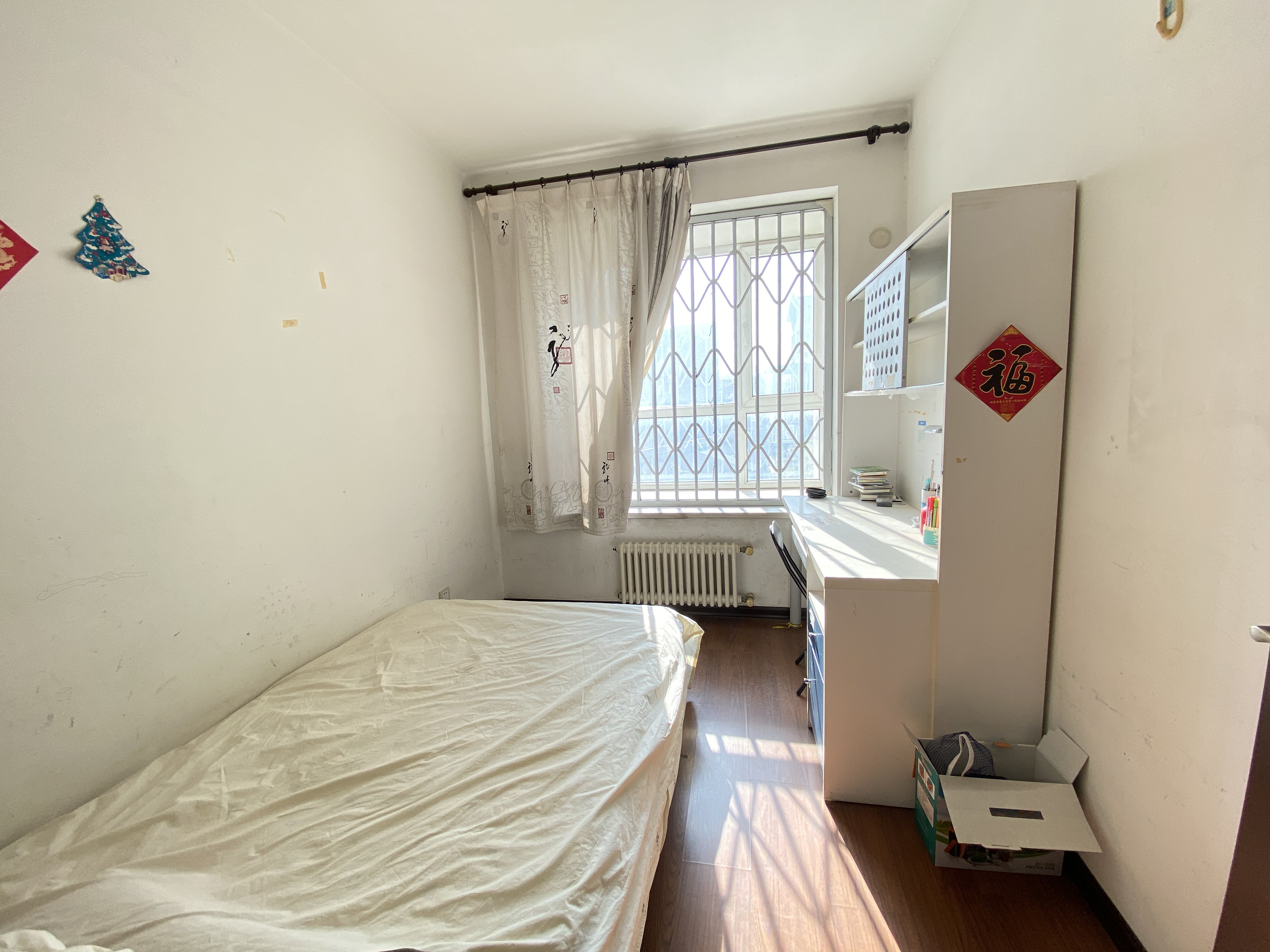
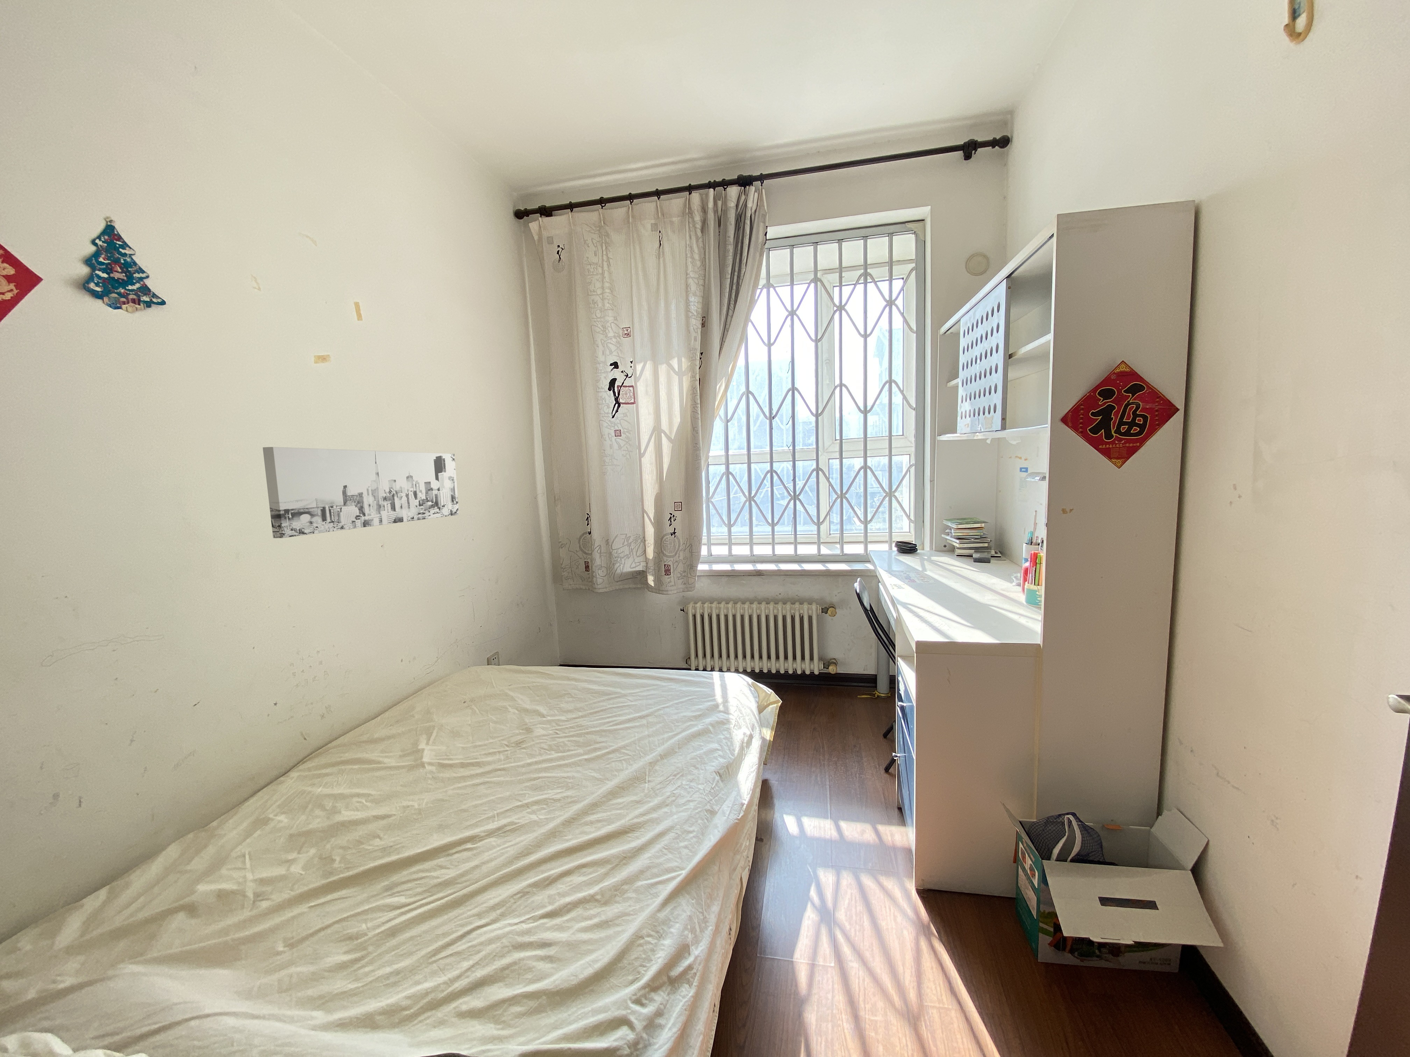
+ wall art (381, 487)
